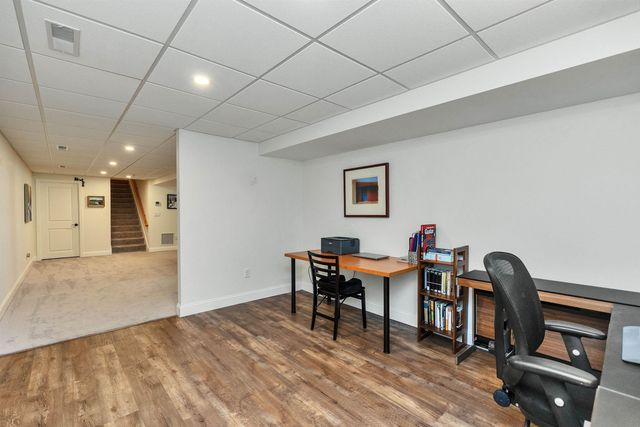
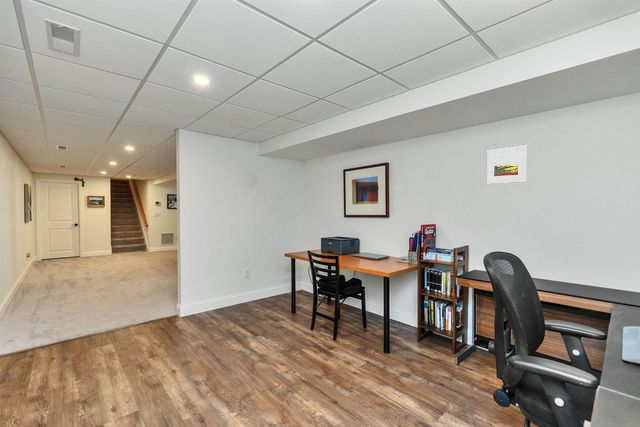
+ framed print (506, 165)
